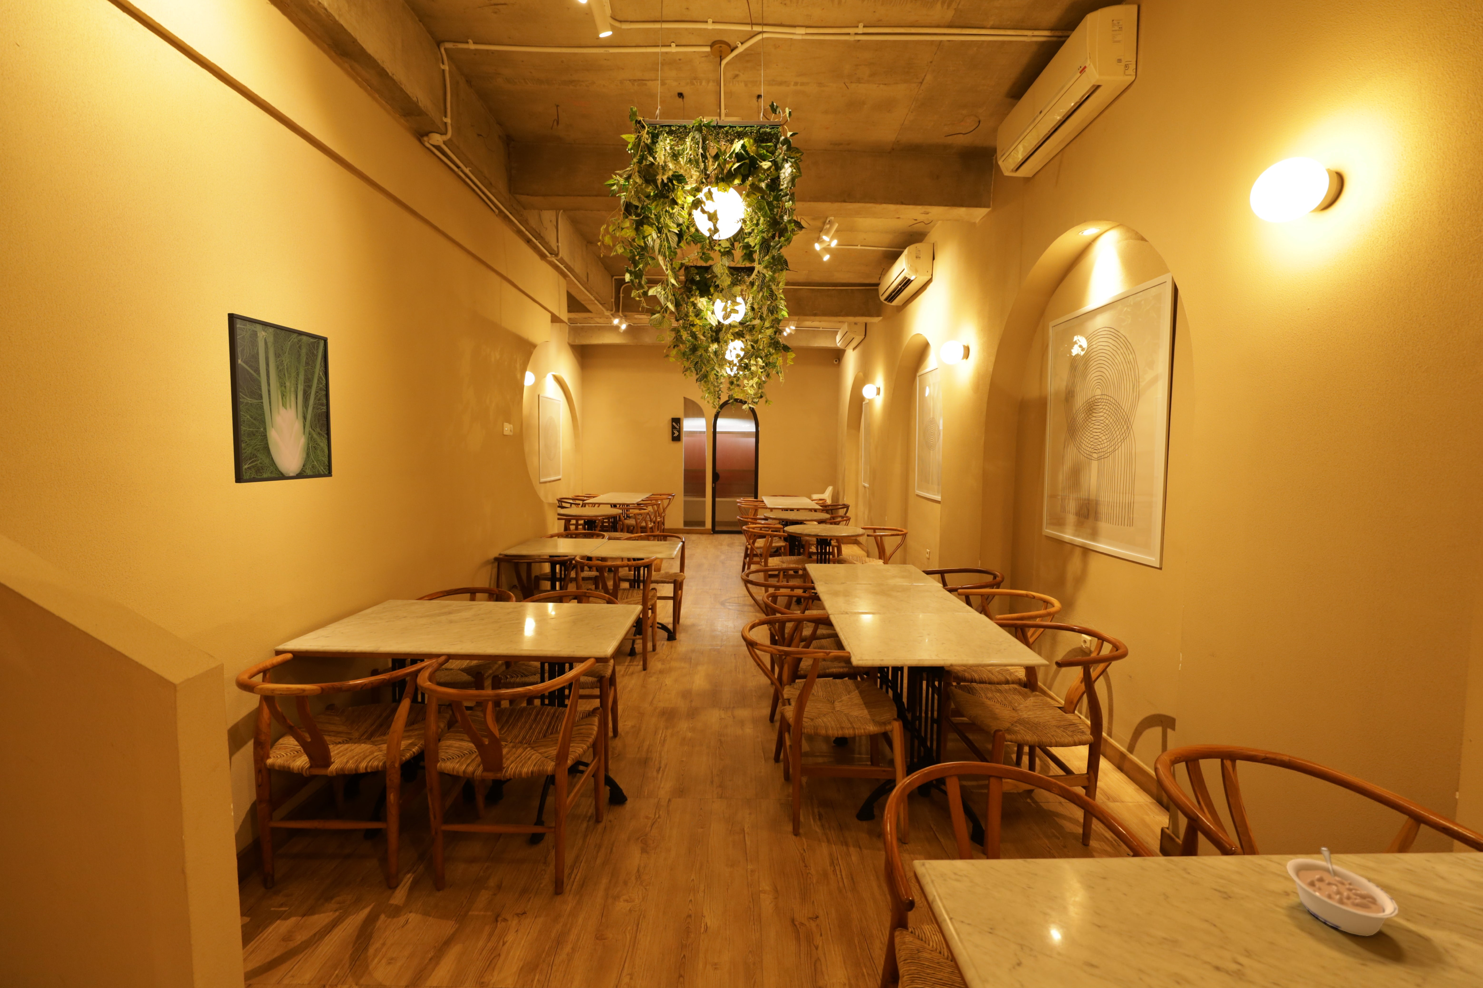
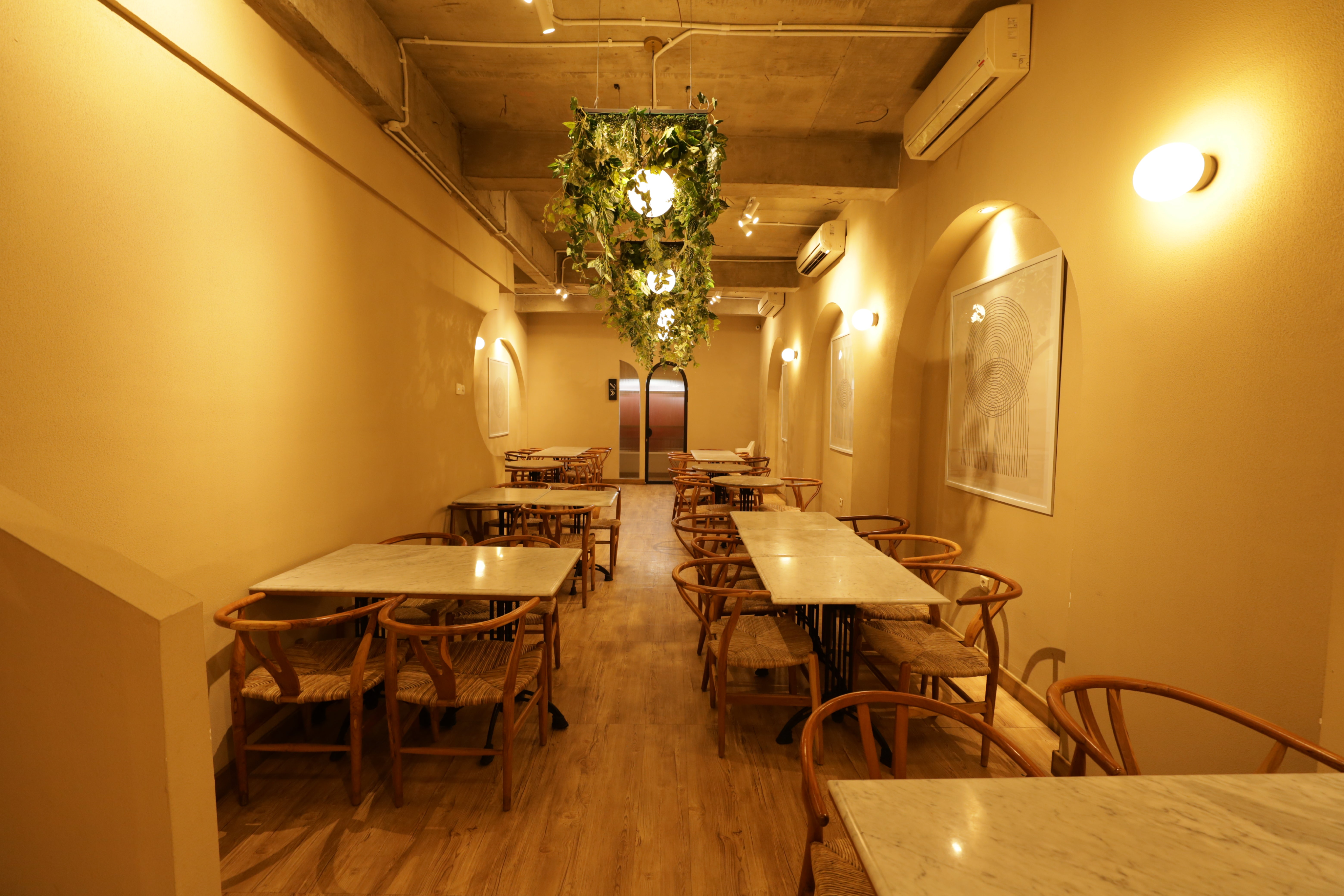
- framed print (286, 404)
- legume (1335, 894)
